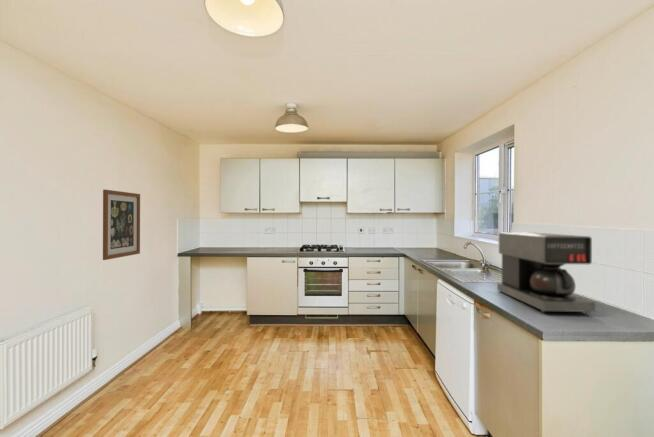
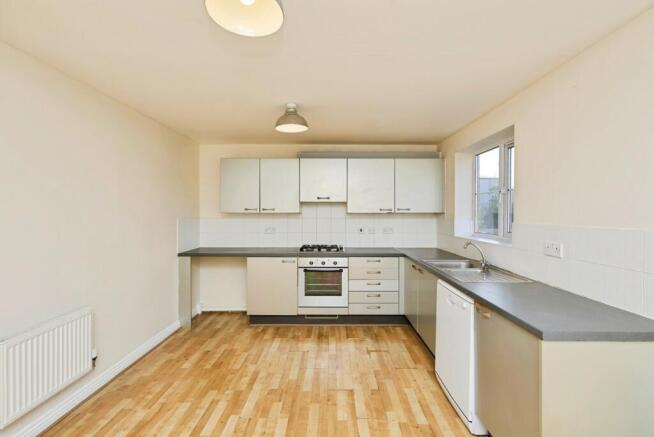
- coffee maker (539, 268)
- wall art (123, 224)
